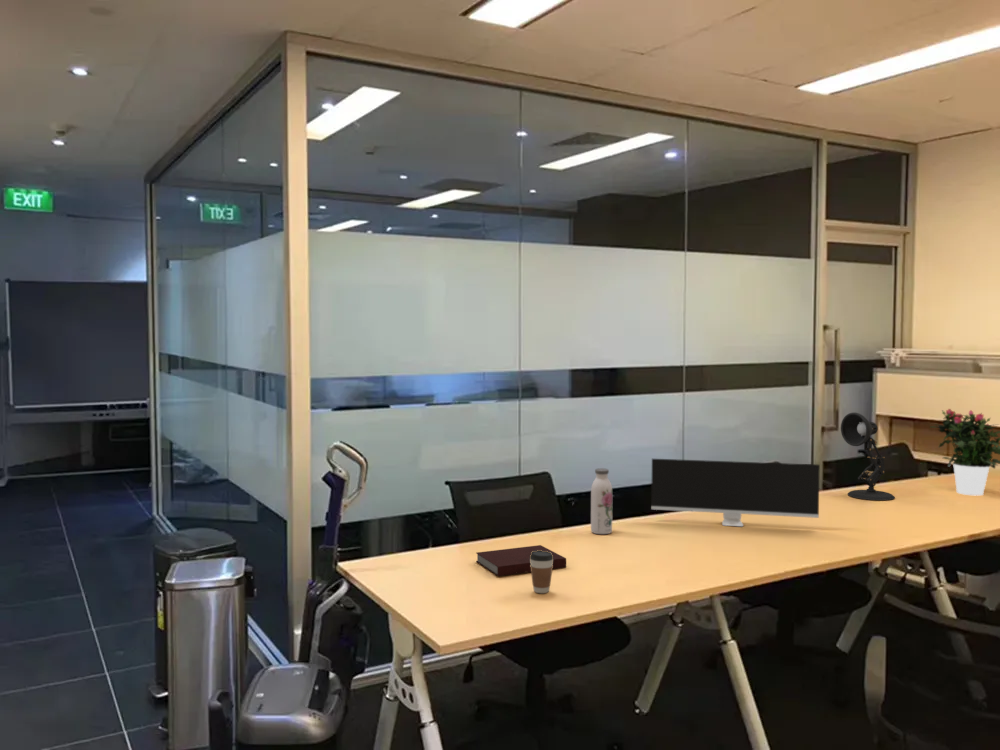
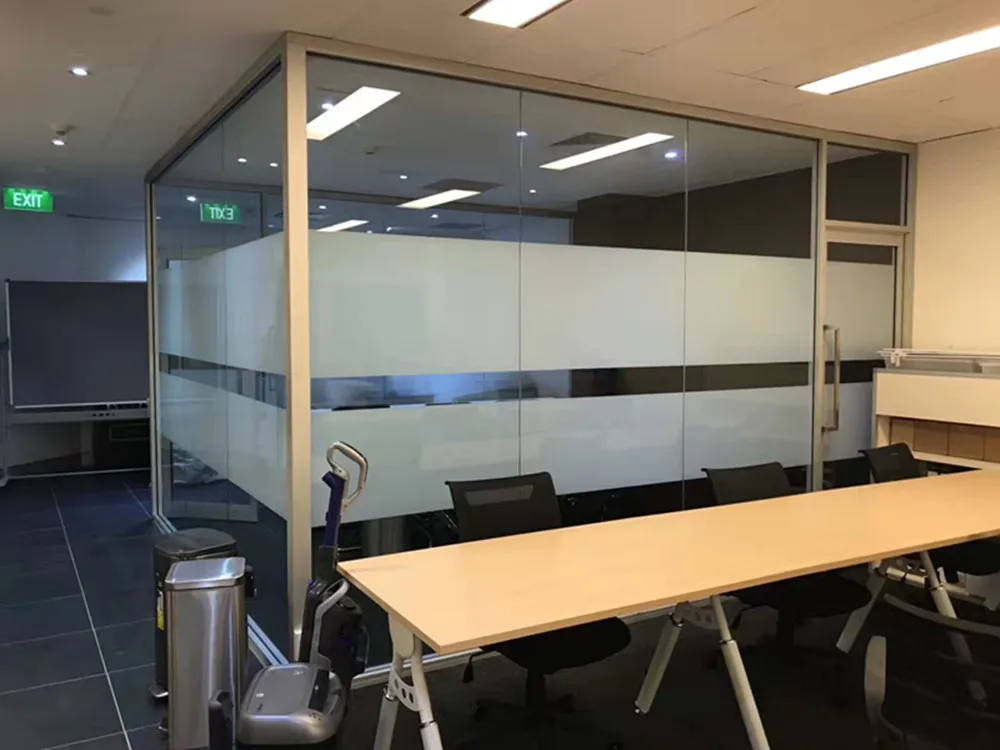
- monitor (732, 492)
- coffee cup (541, 571)
- potted flower (968, 451)
- desk lamp (870, 454)
- water bottle (601, 500)
- notebook (520, 559)
